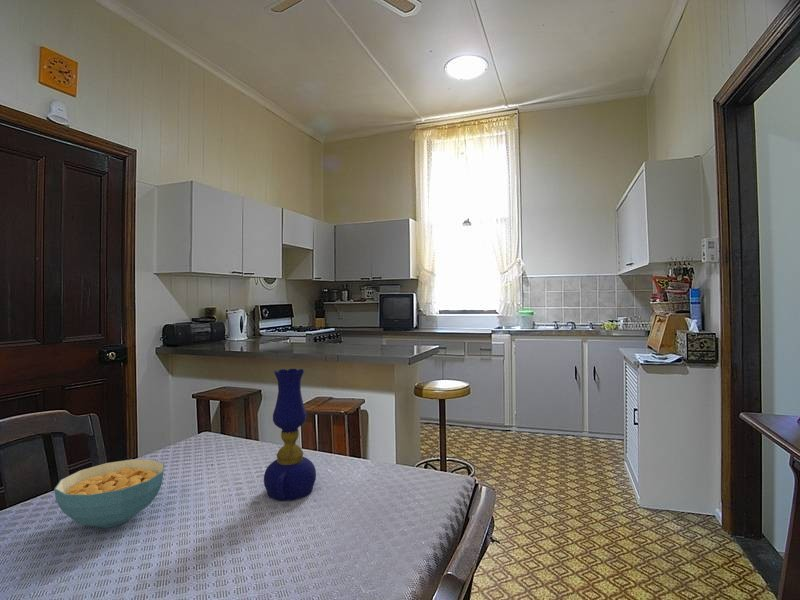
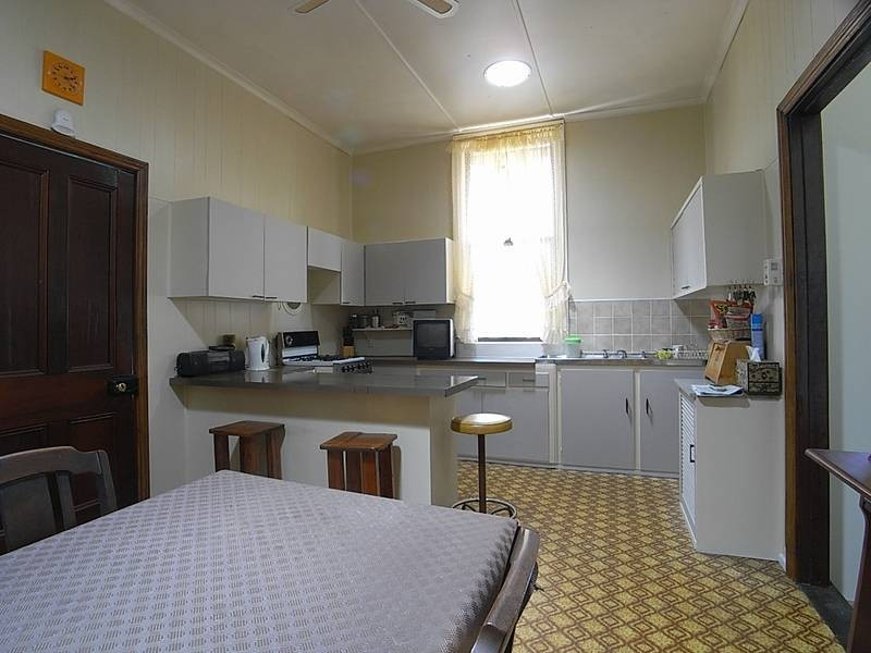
- cereal bowl (113, 498)
- oil lamp (287, 432)
